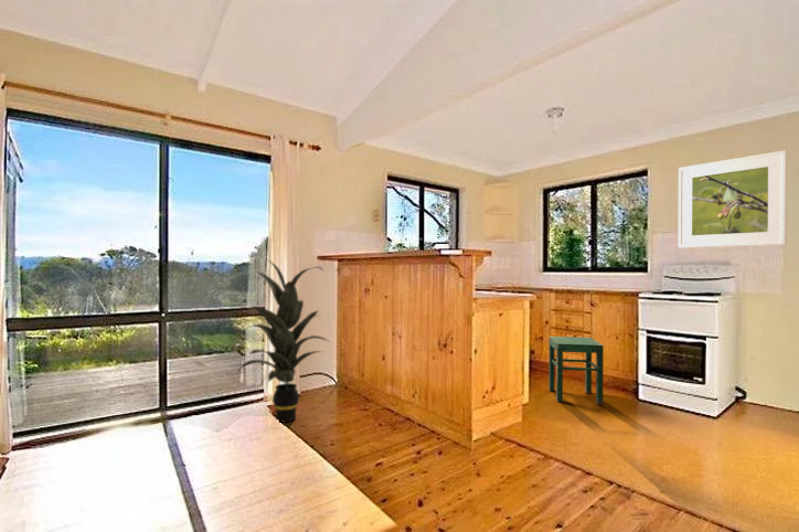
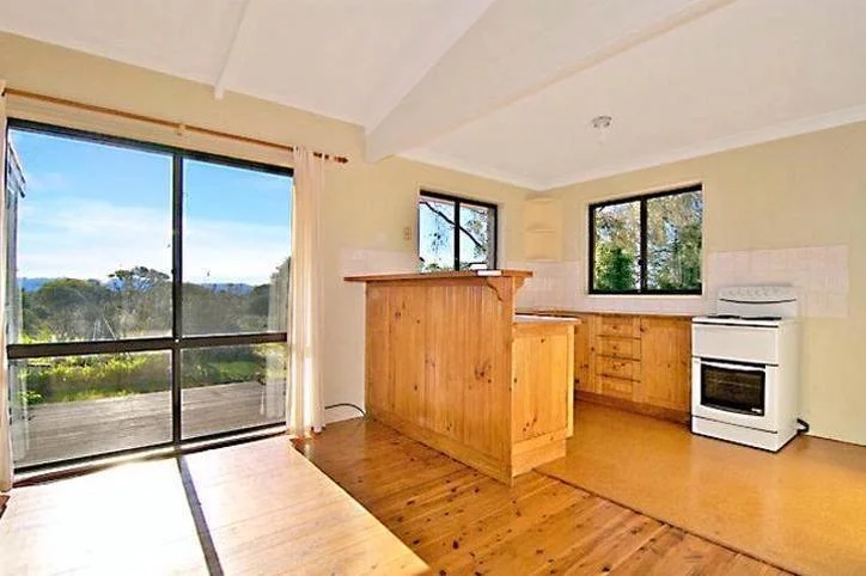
- indoor plant (279, 338)
- stool (574, 368)
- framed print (727, 203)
